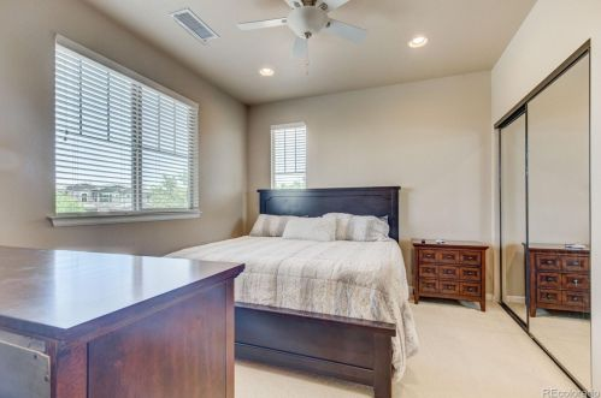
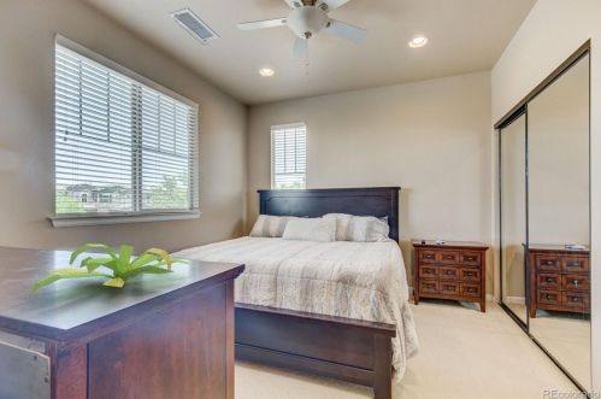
+ plant (126, 260)
